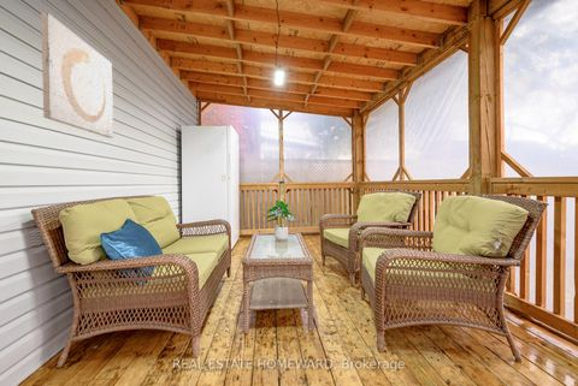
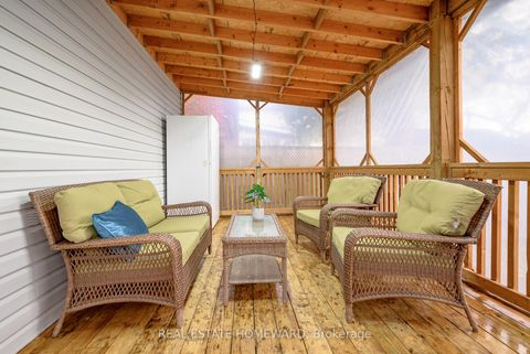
- wall art (82, 85)
